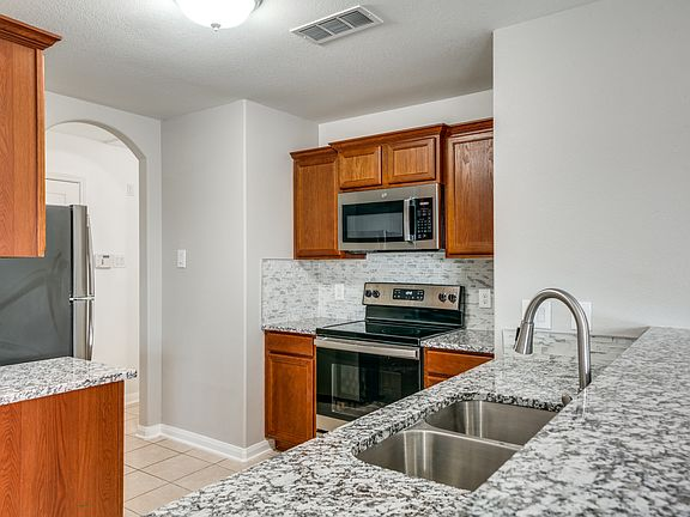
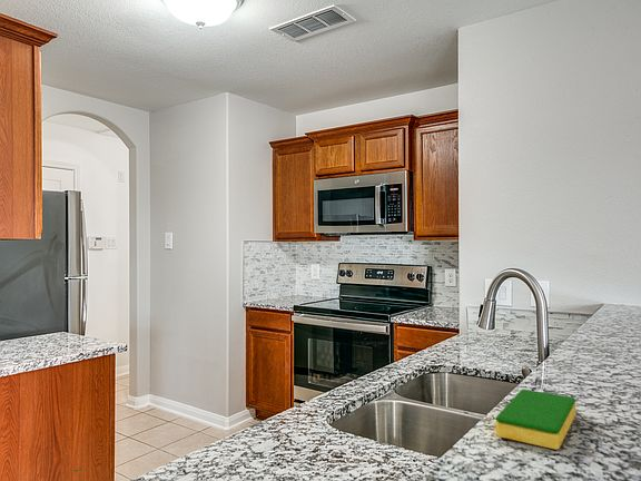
+ dish sponge (538, 415)
